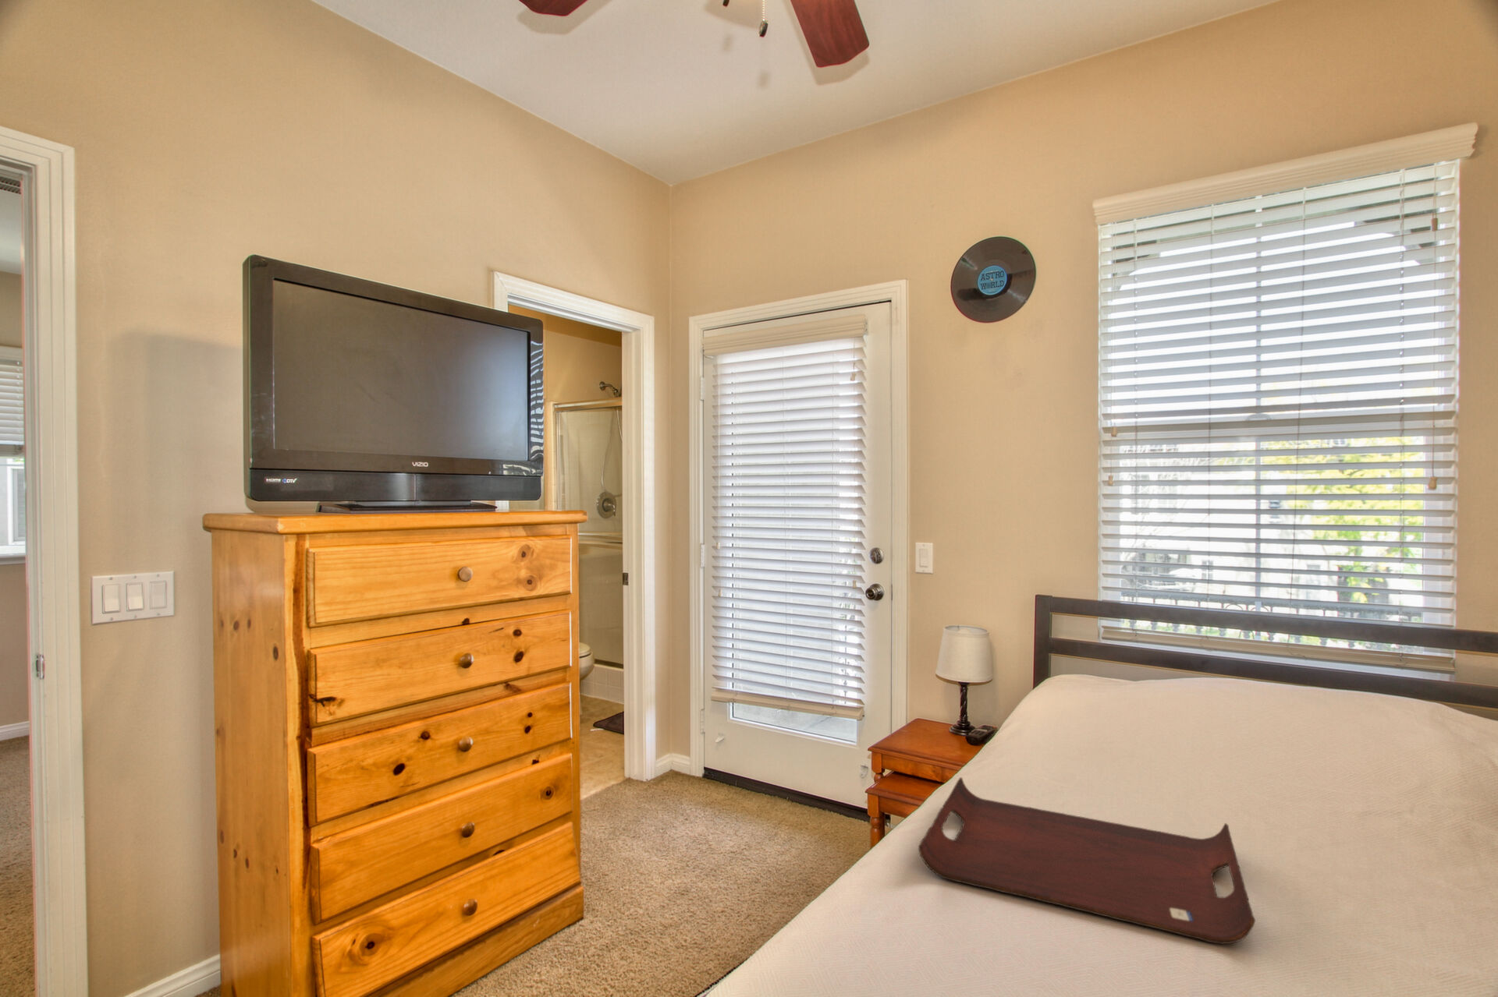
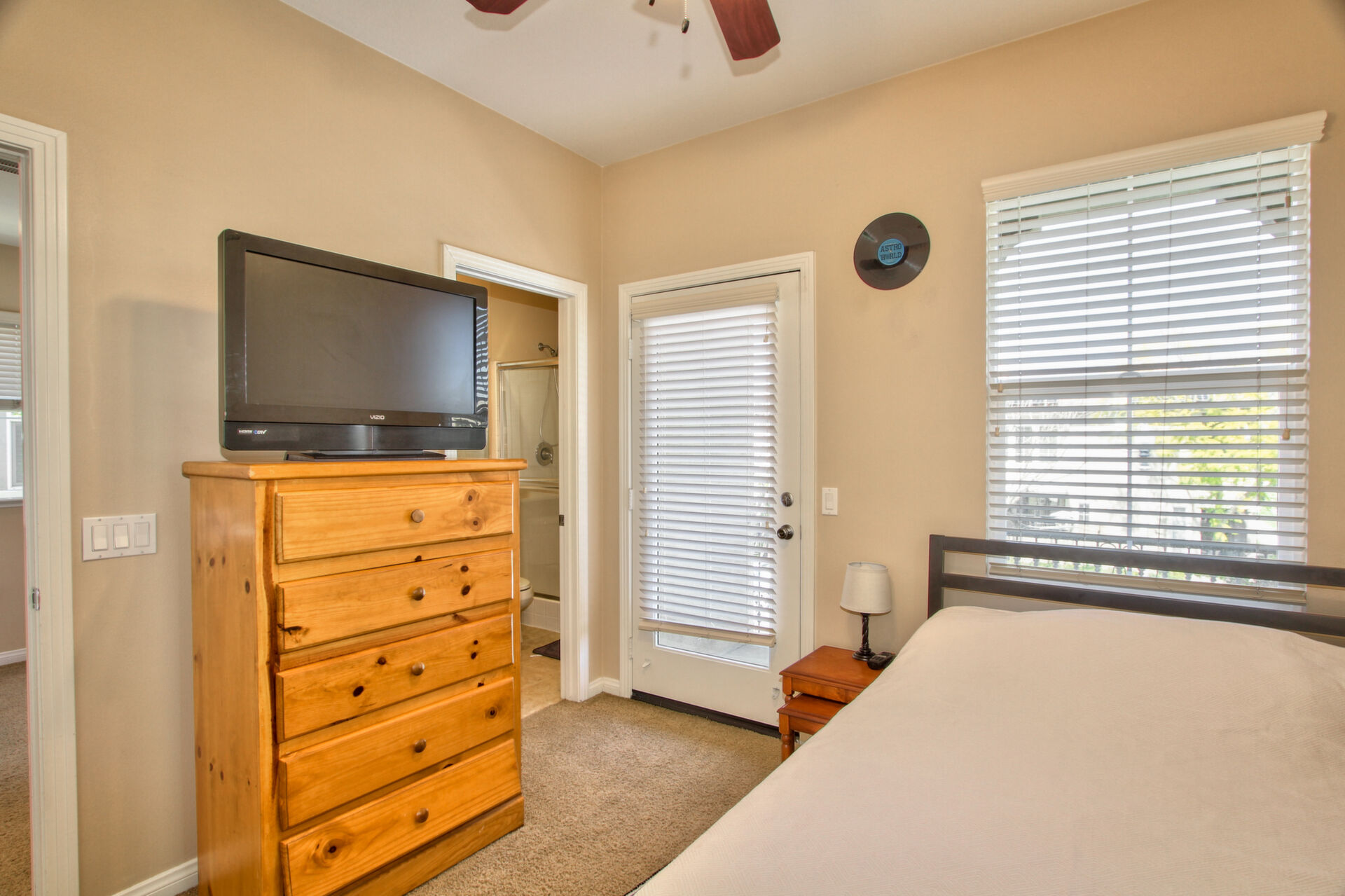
- serving tray (1077, 847)
